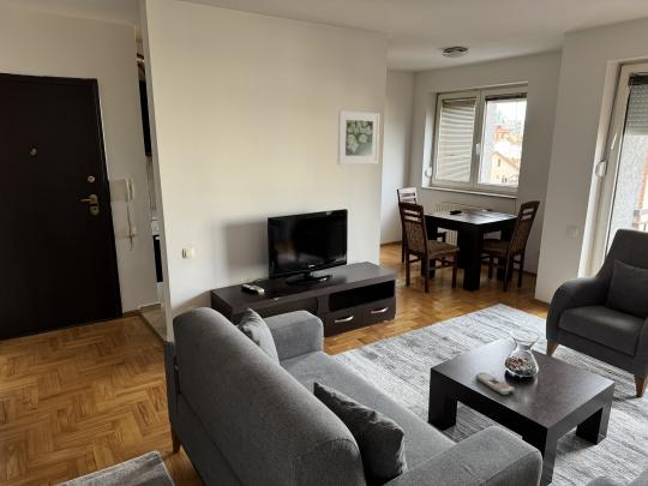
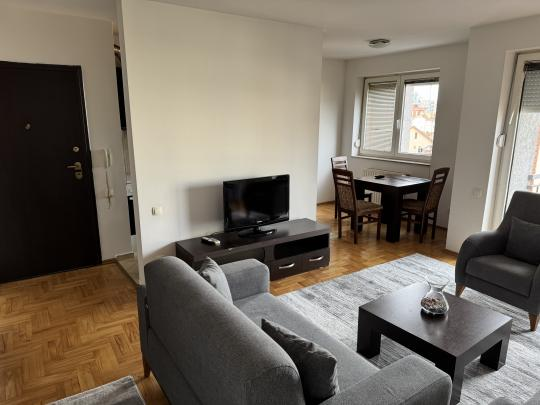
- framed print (359, 138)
- remote control (493, 383)
